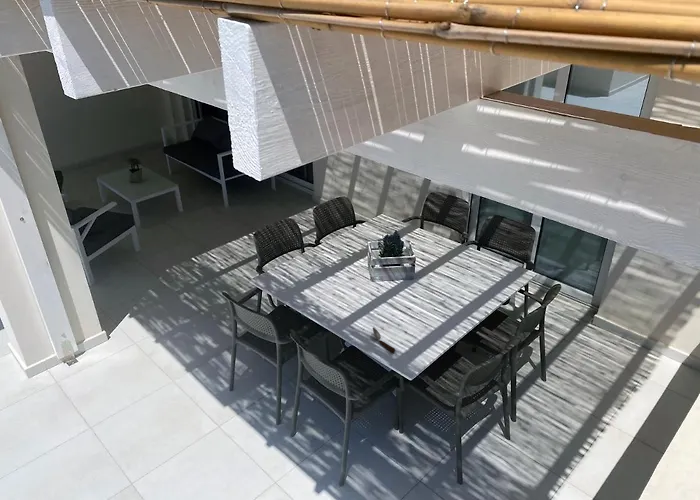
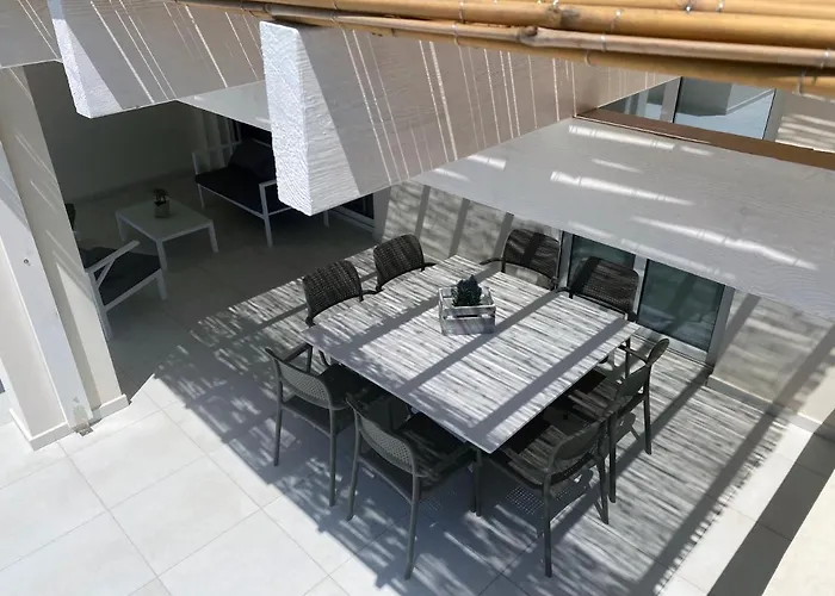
- spoon (382, 341)
